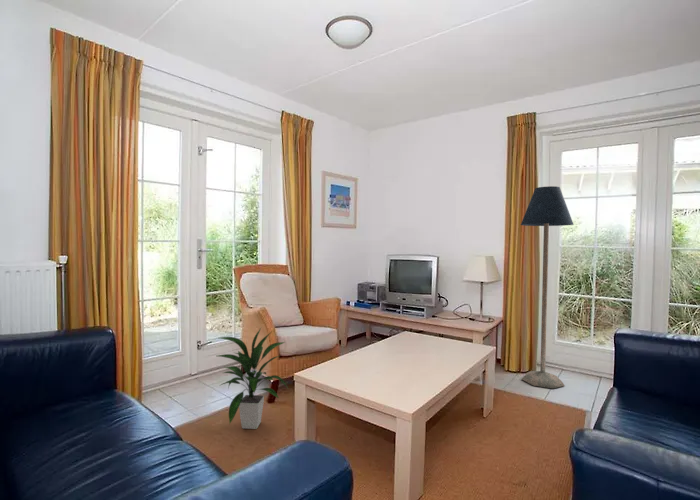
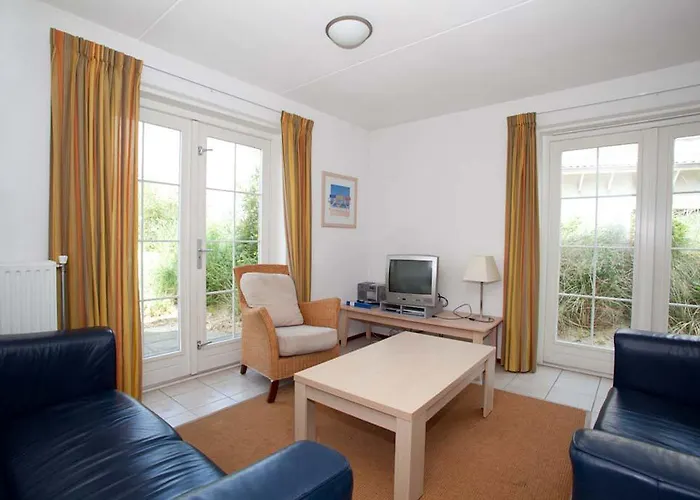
- indoor plant (249, 377)
- floor lamp (545, 284)
